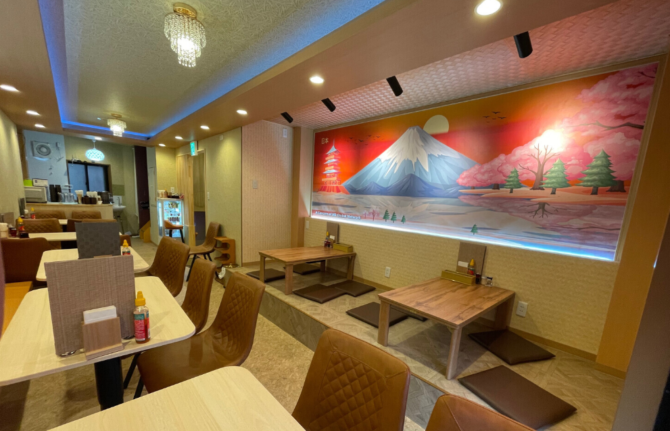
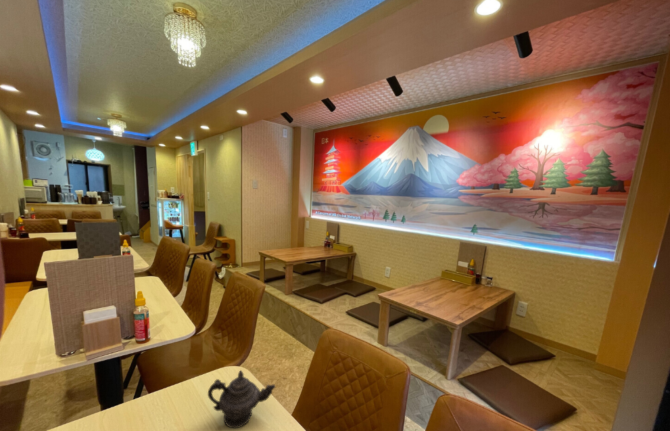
+ teapot (242, 393)
